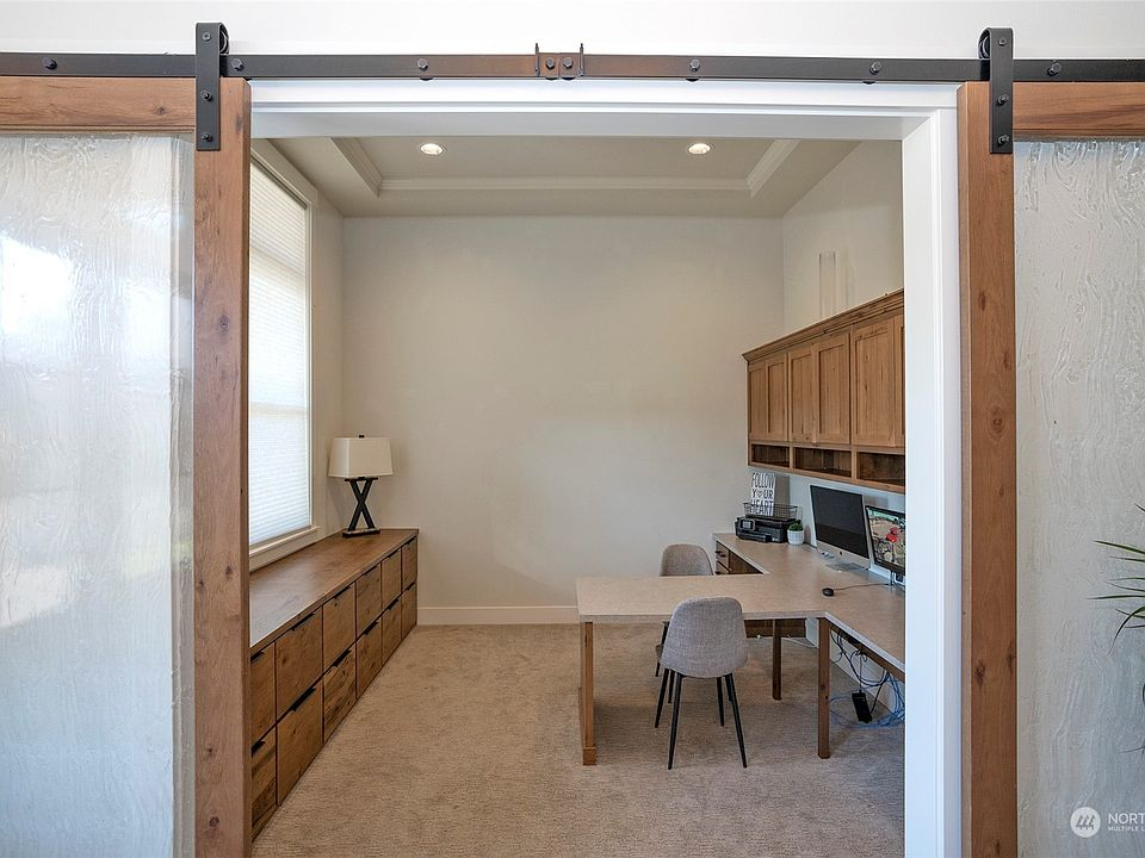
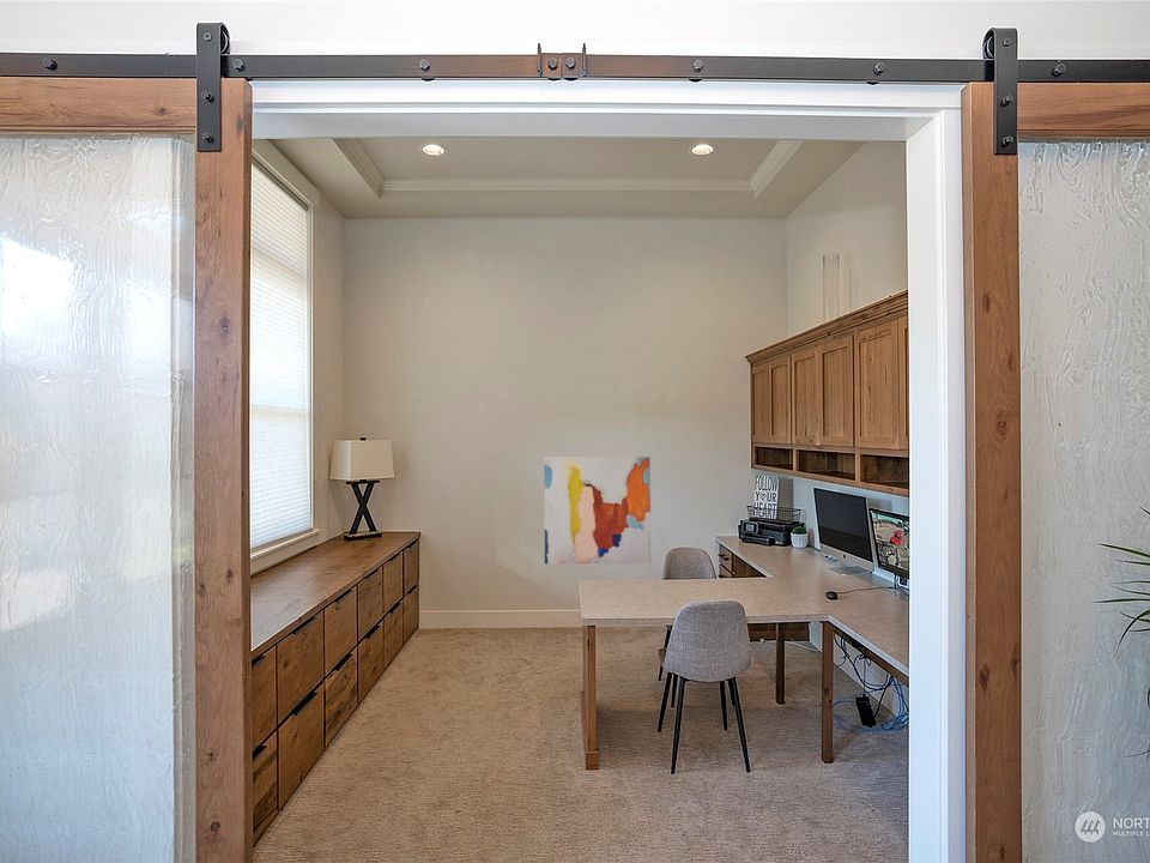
+ wall art (597, 509)
